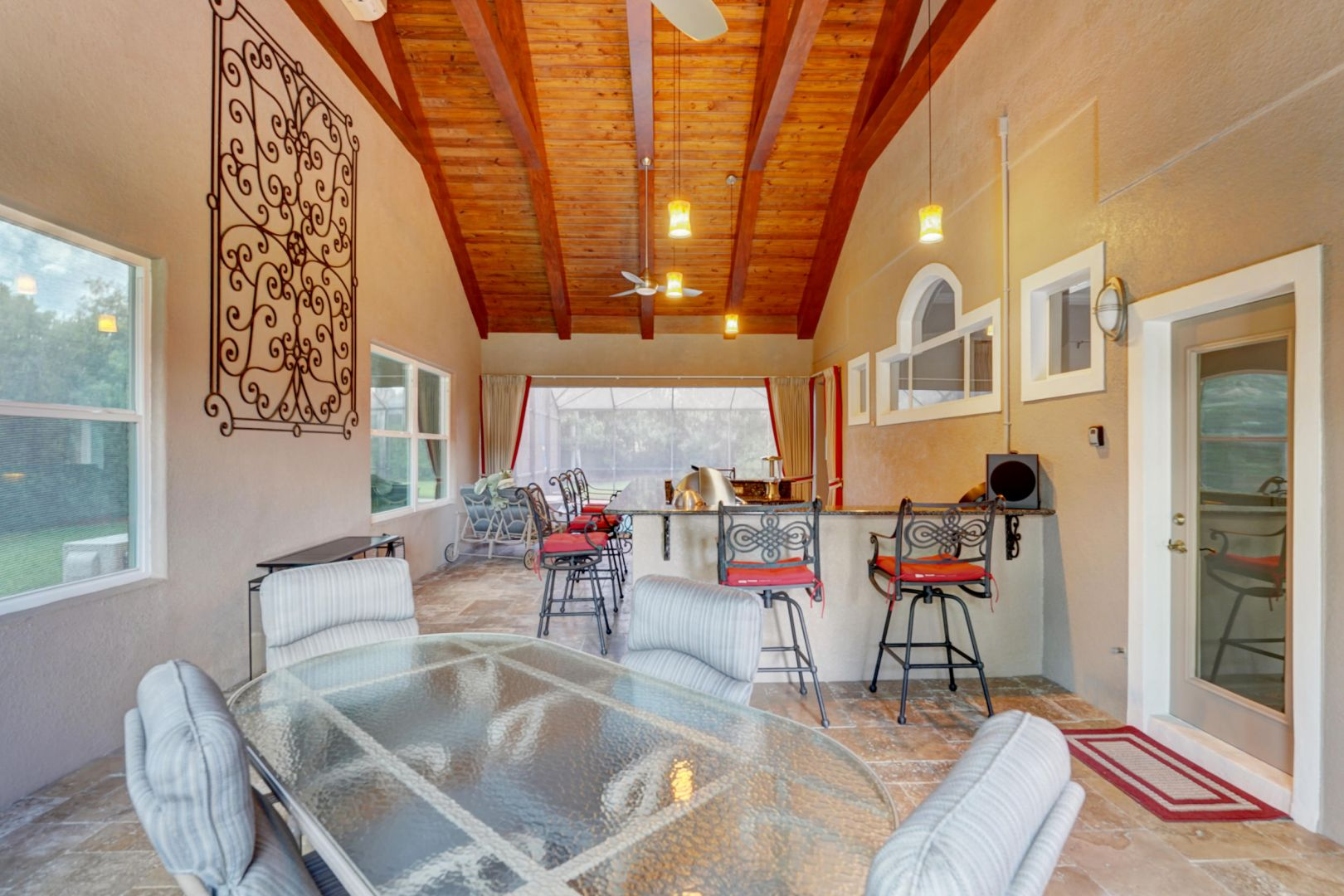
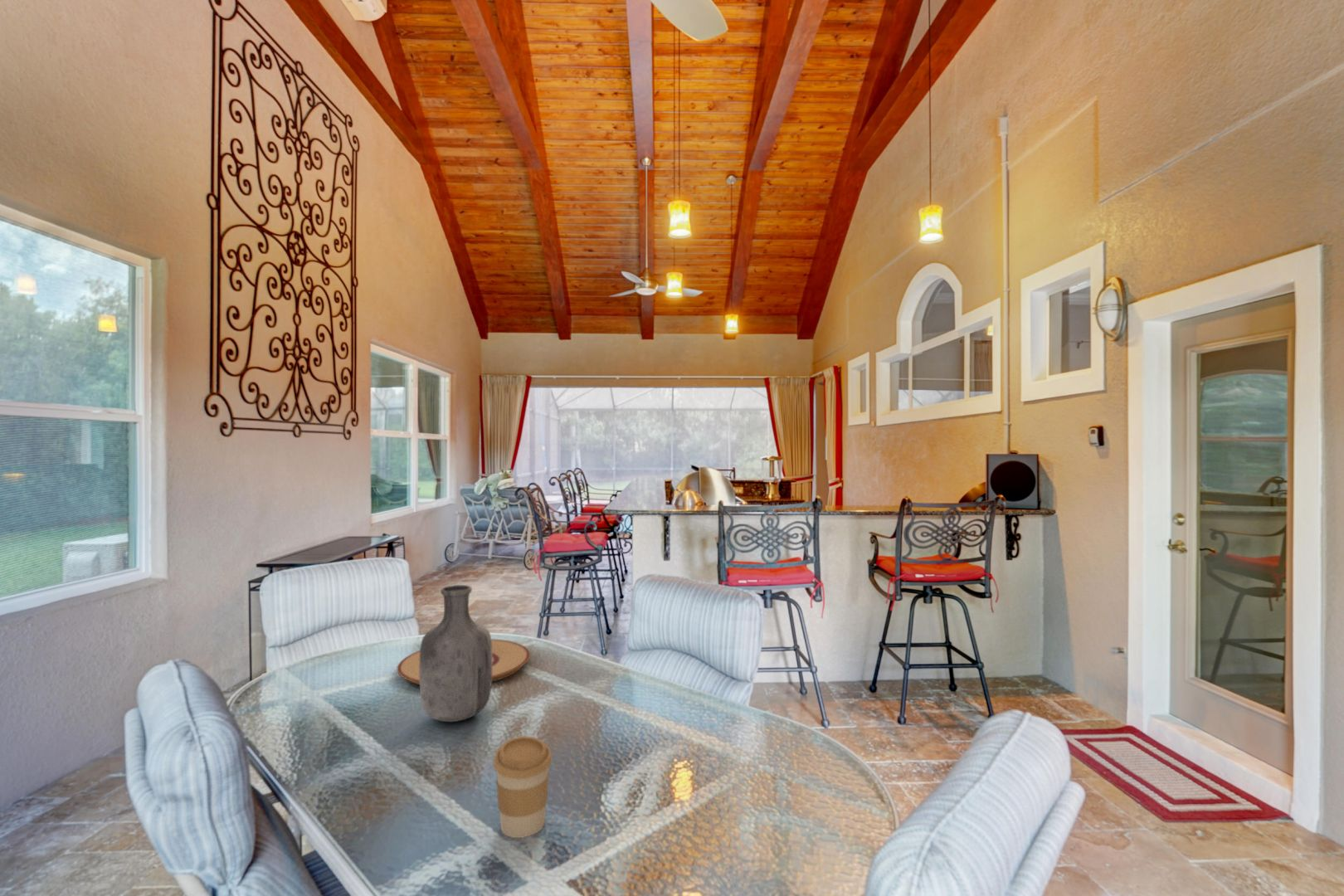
+ coffee cup (523, 785)
+ plate (492, 660)
+ vase (456, 652)
